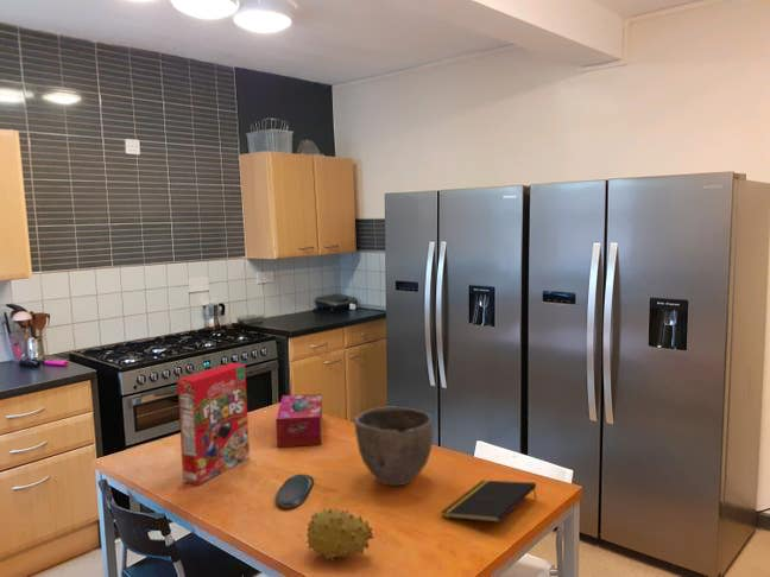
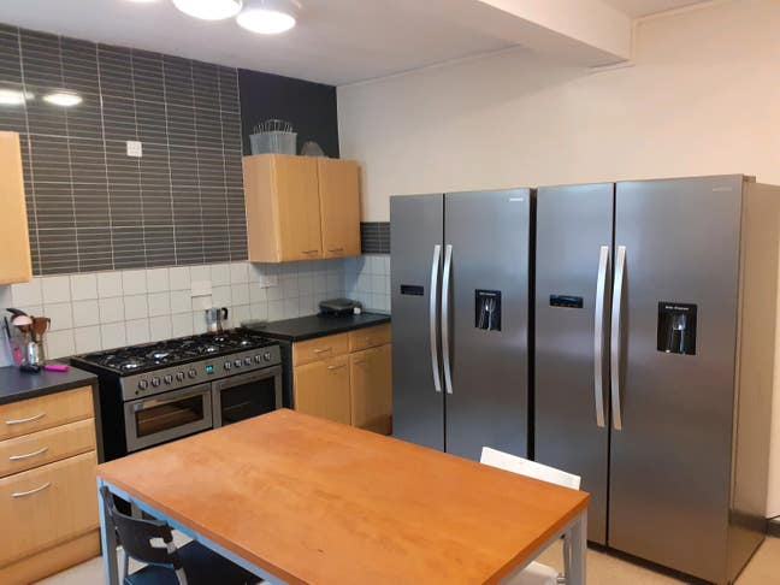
- cereal box (215, 420)
- notepad (490, 499)
- oval tray (295, 489)
- fruit (339, 531)
- tissue box (301, 418)
- bowl (393, 449)
